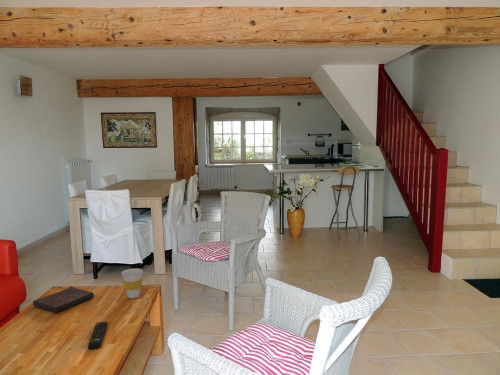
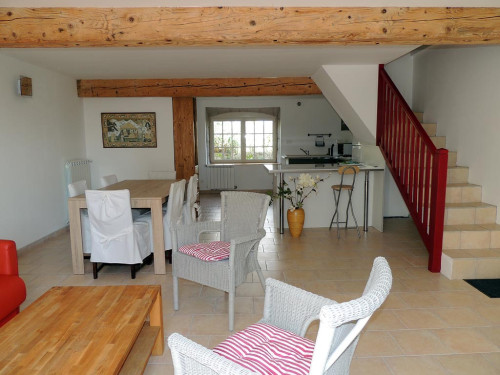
- book (64, 299)
- remote control (98, 334)
- cup (132, 284)
